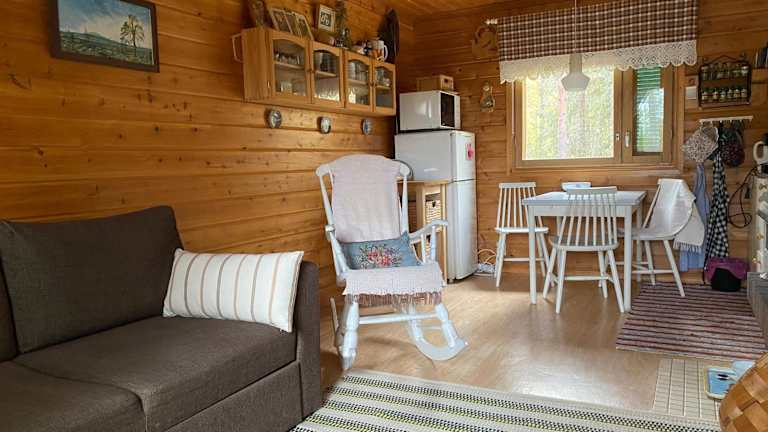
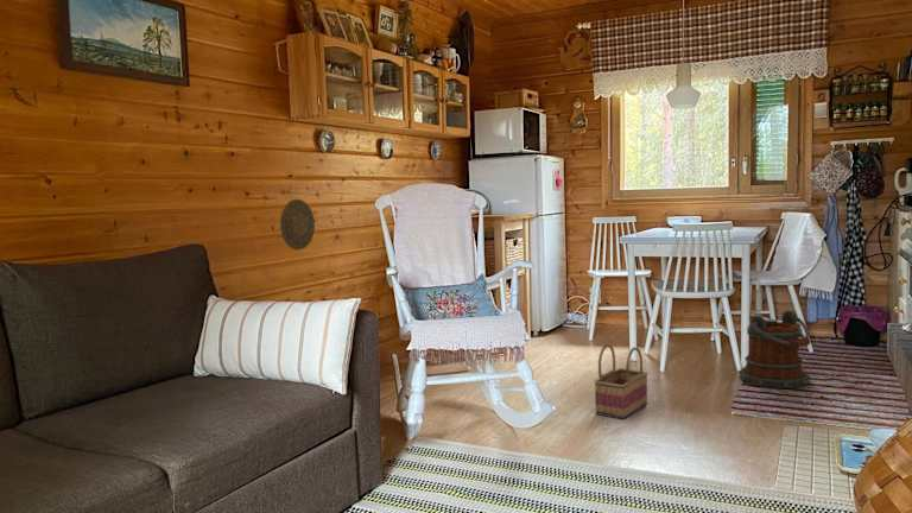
+ decorative plate (299, 224)
+ bucket (773, 346)
+ basket (621, 376)
